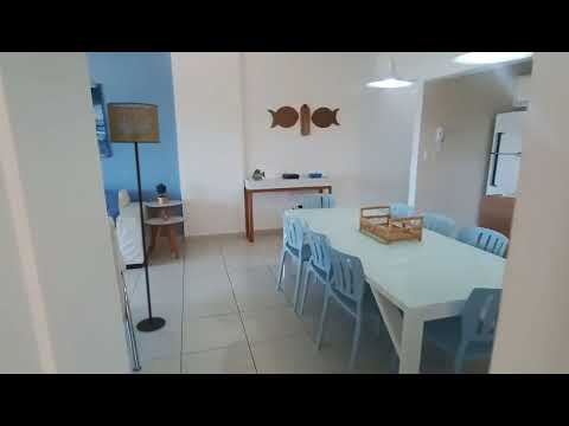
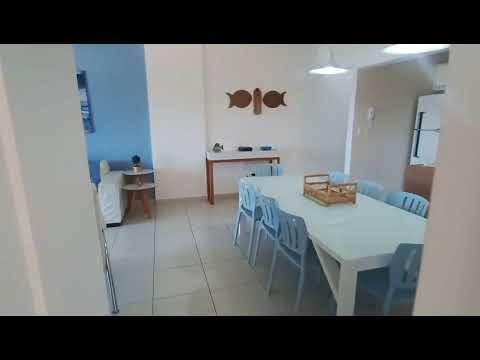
- floor lamp (142, 221)
